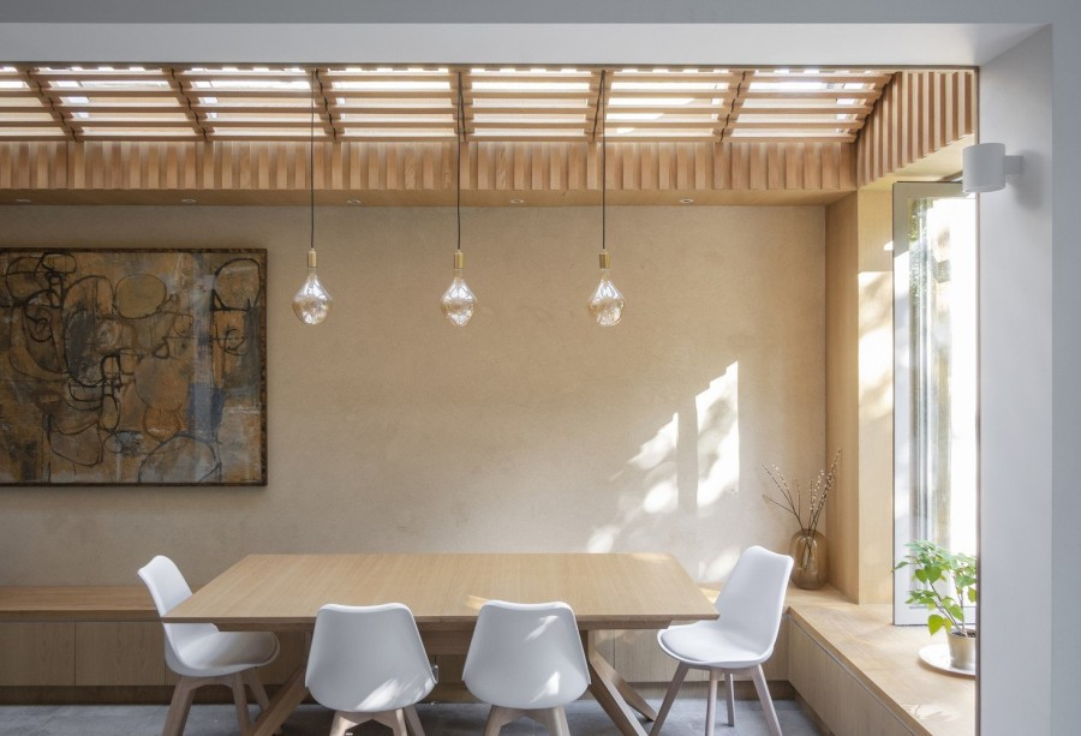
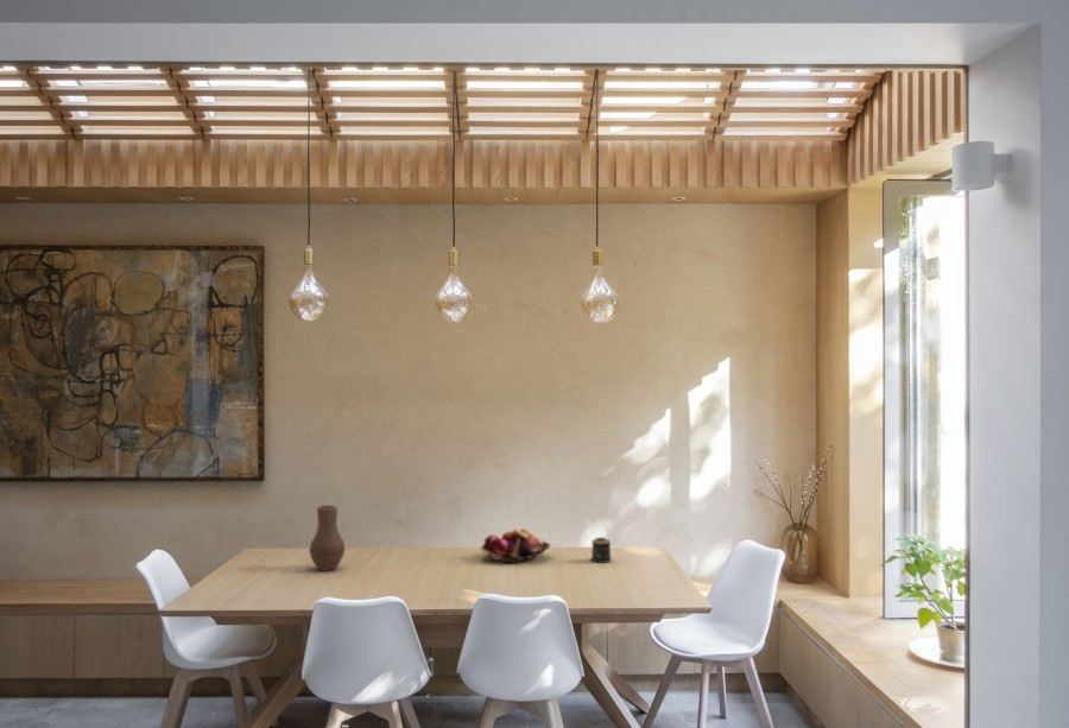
+ candle (599, 549)
+ fruit basket (515, 544)
+ vase (327, 537)
